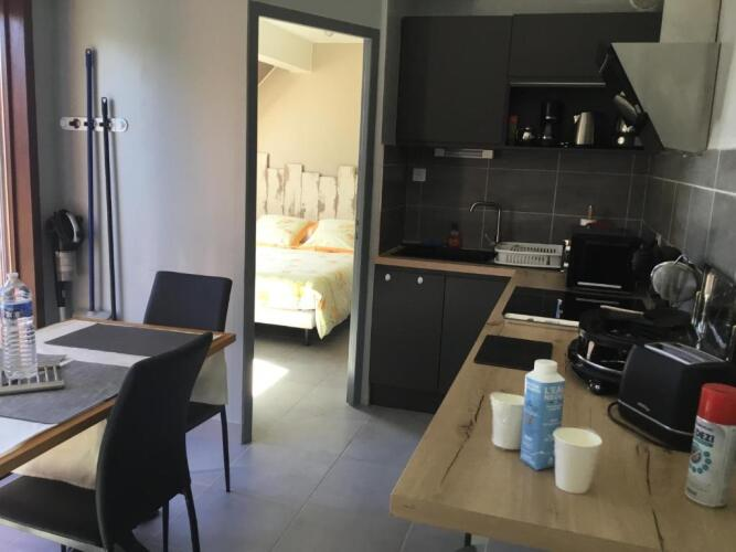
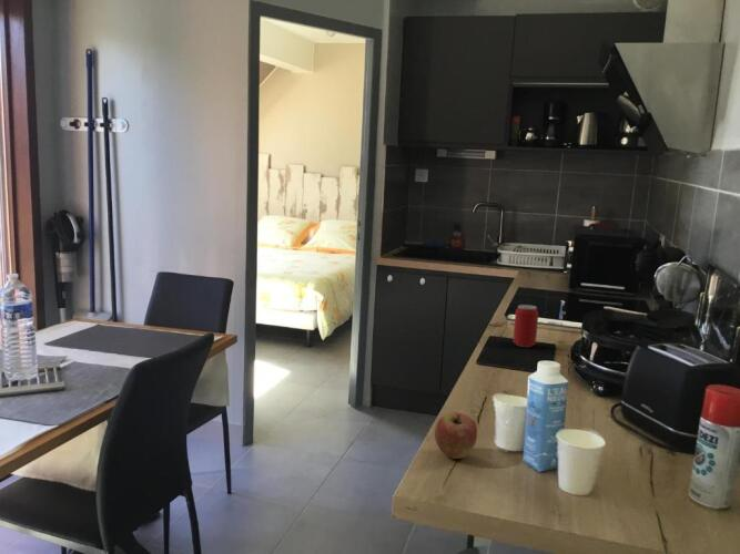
+ apple (456, 432)
+ beverage can (525, 326)
